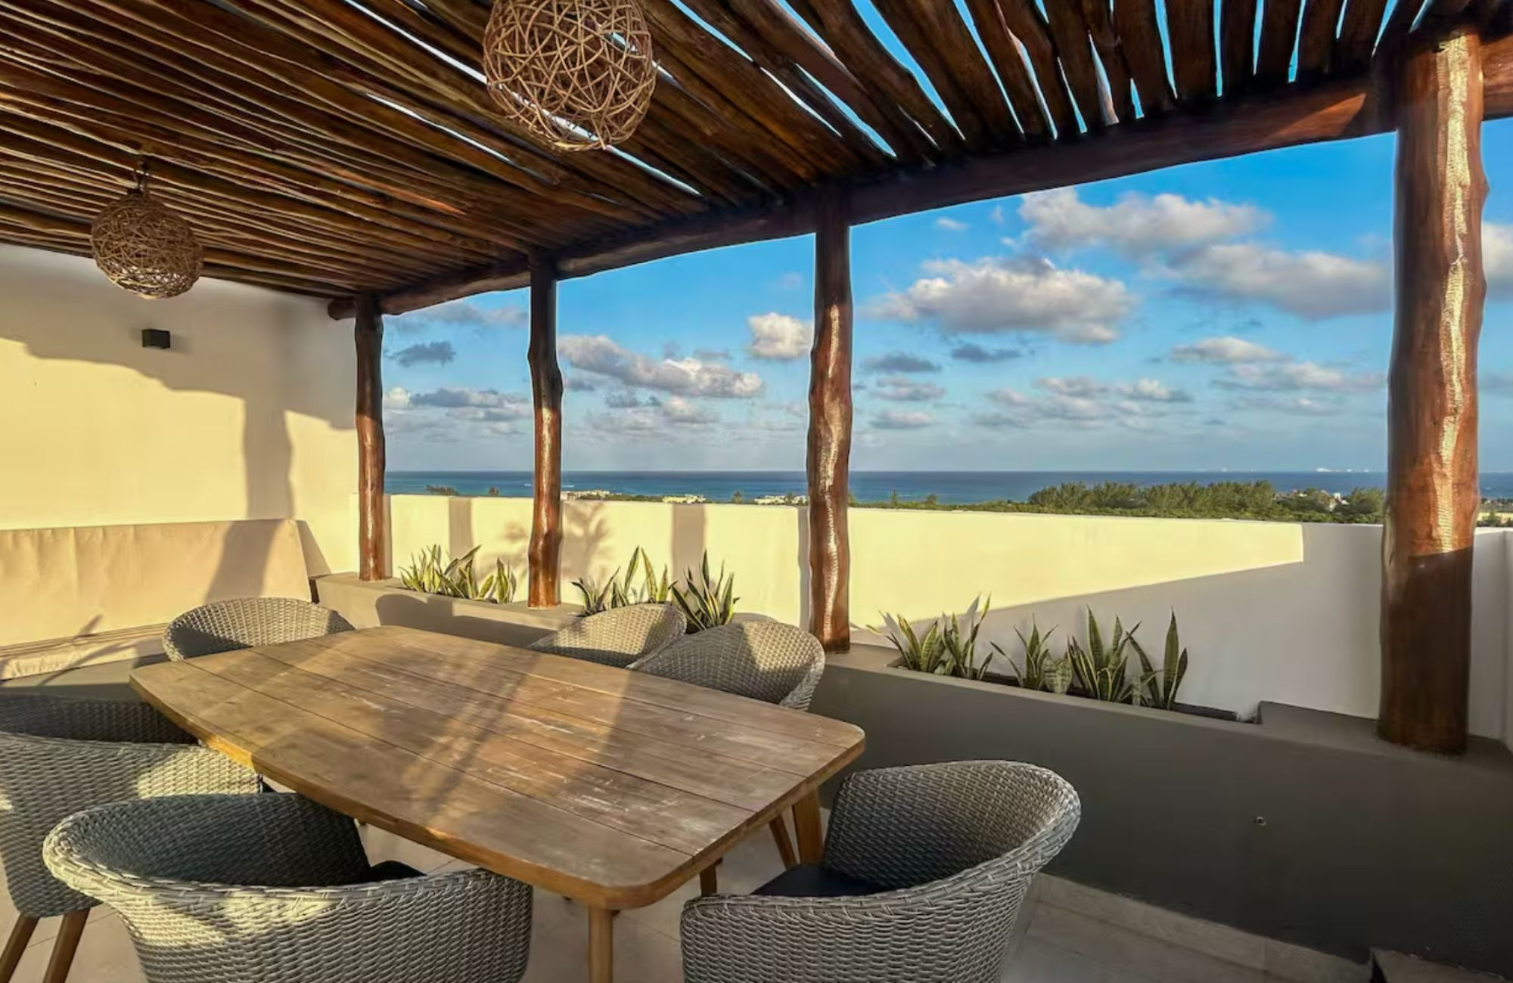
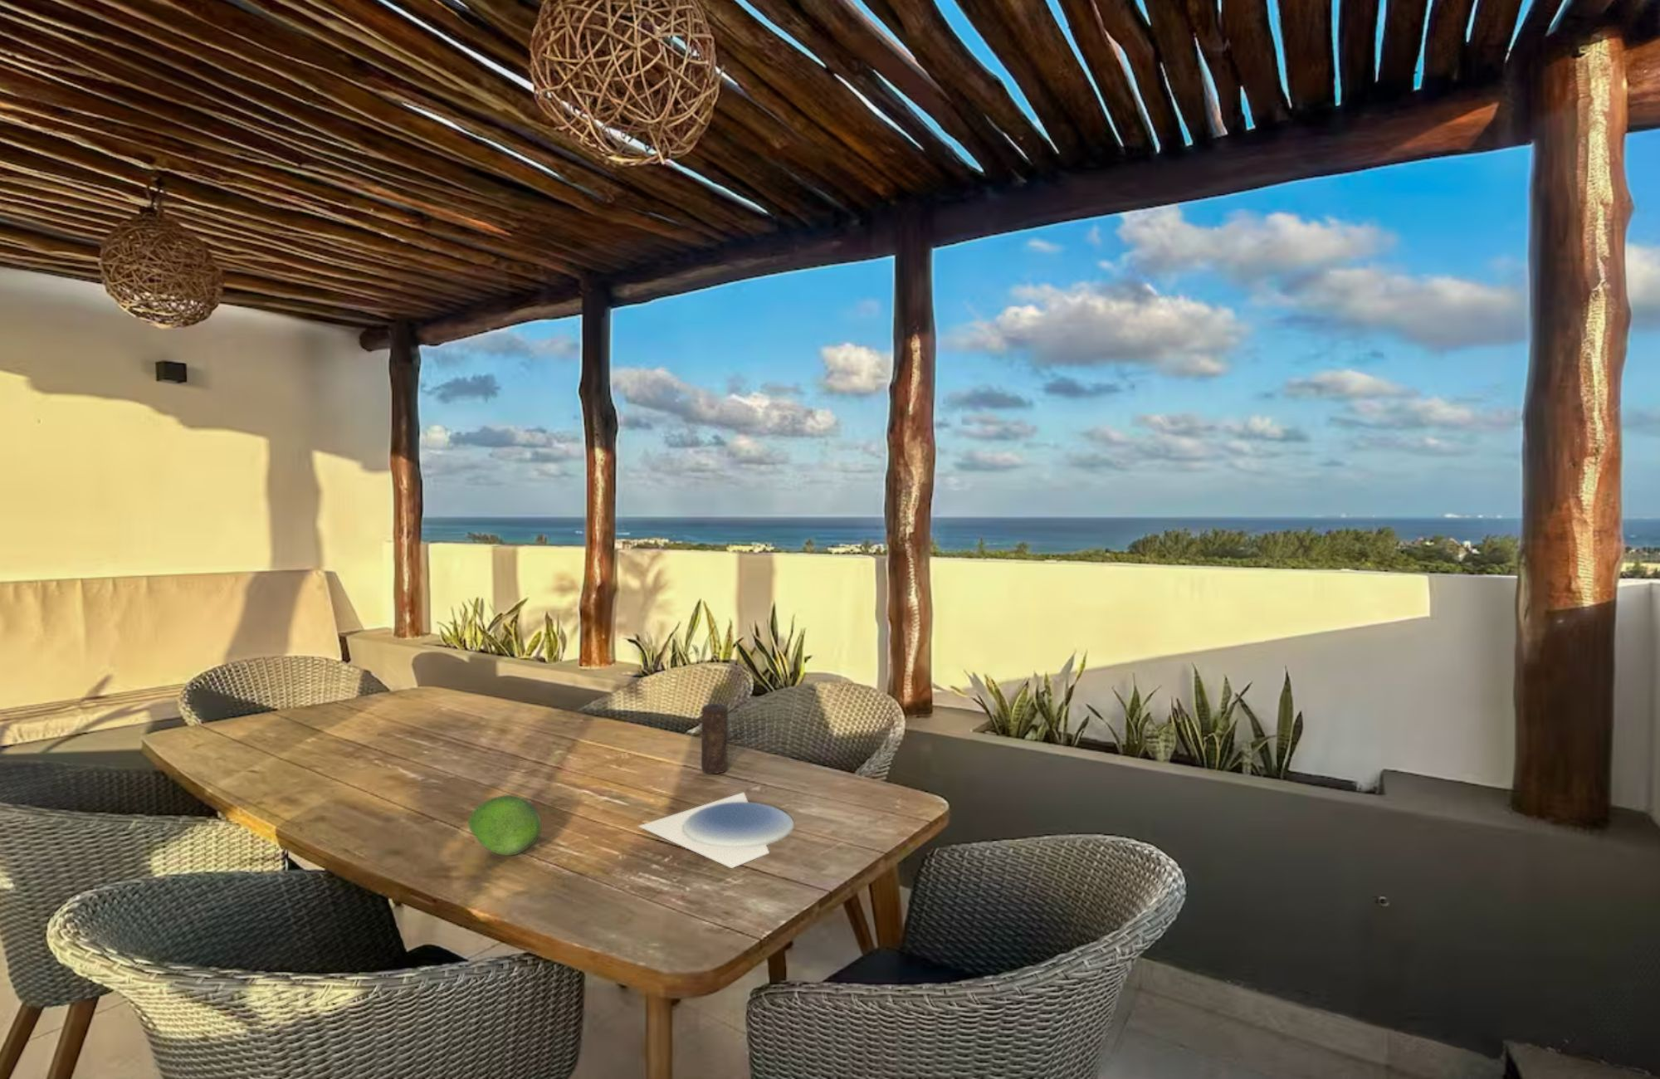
+ fruit (503, 823)
+ plate (738, 819)
+ candle (714, 738)
